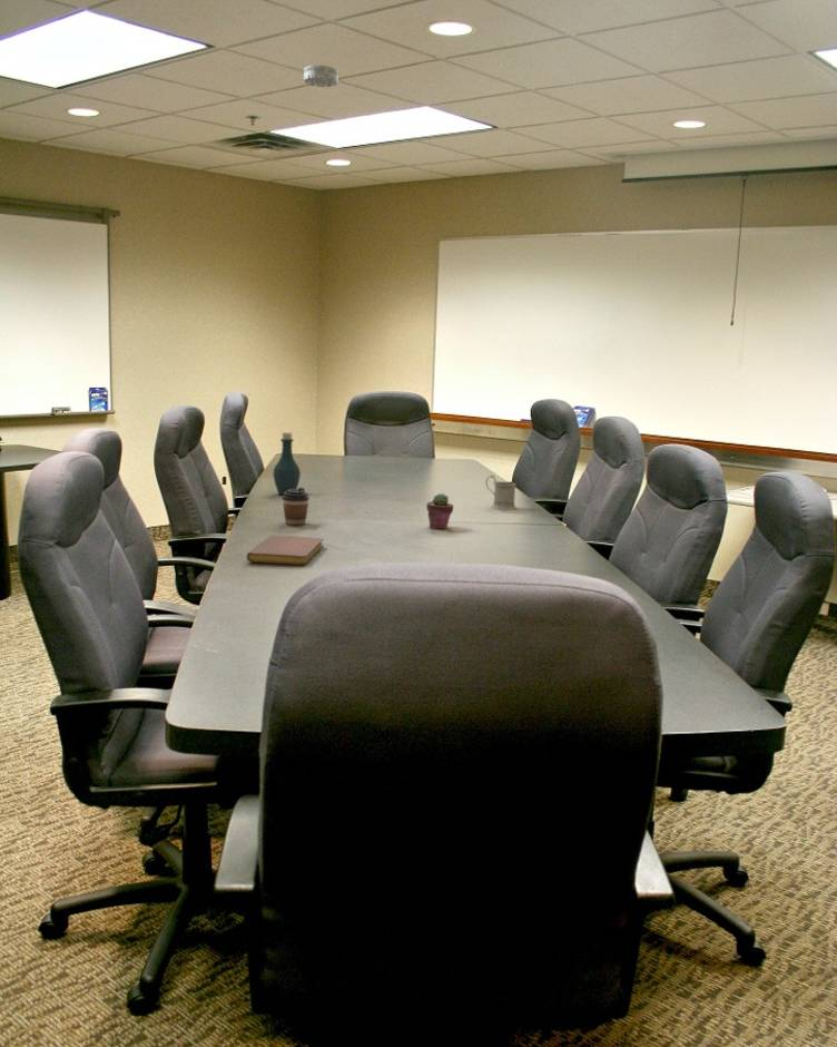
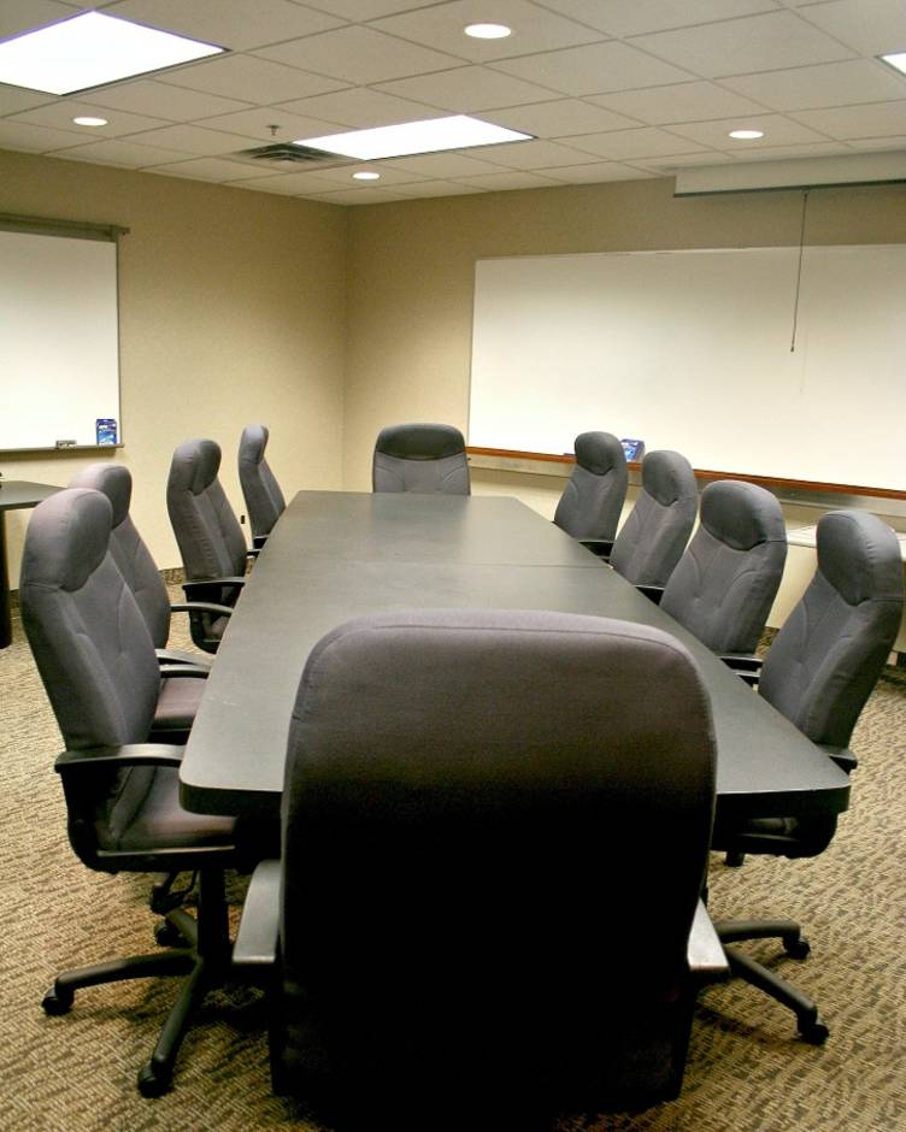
- bottle (286, 463)
- coffee cup (295, 506)
- potted succulent (440, 510)
- smoke detector (321, 75)
- notebook (286, 549)
- mug (500, 491)
